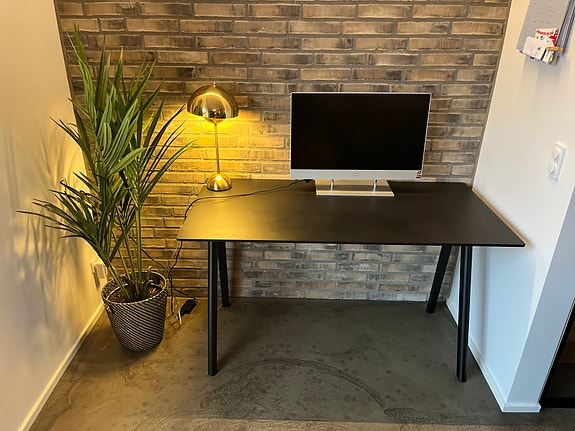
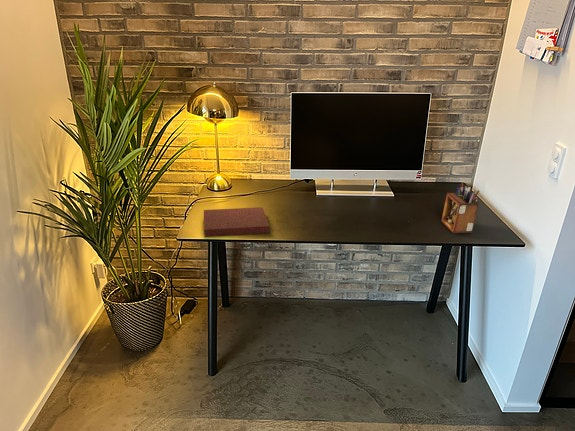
+ desk organizer (460, 207)
+ notebook (235, 221)
